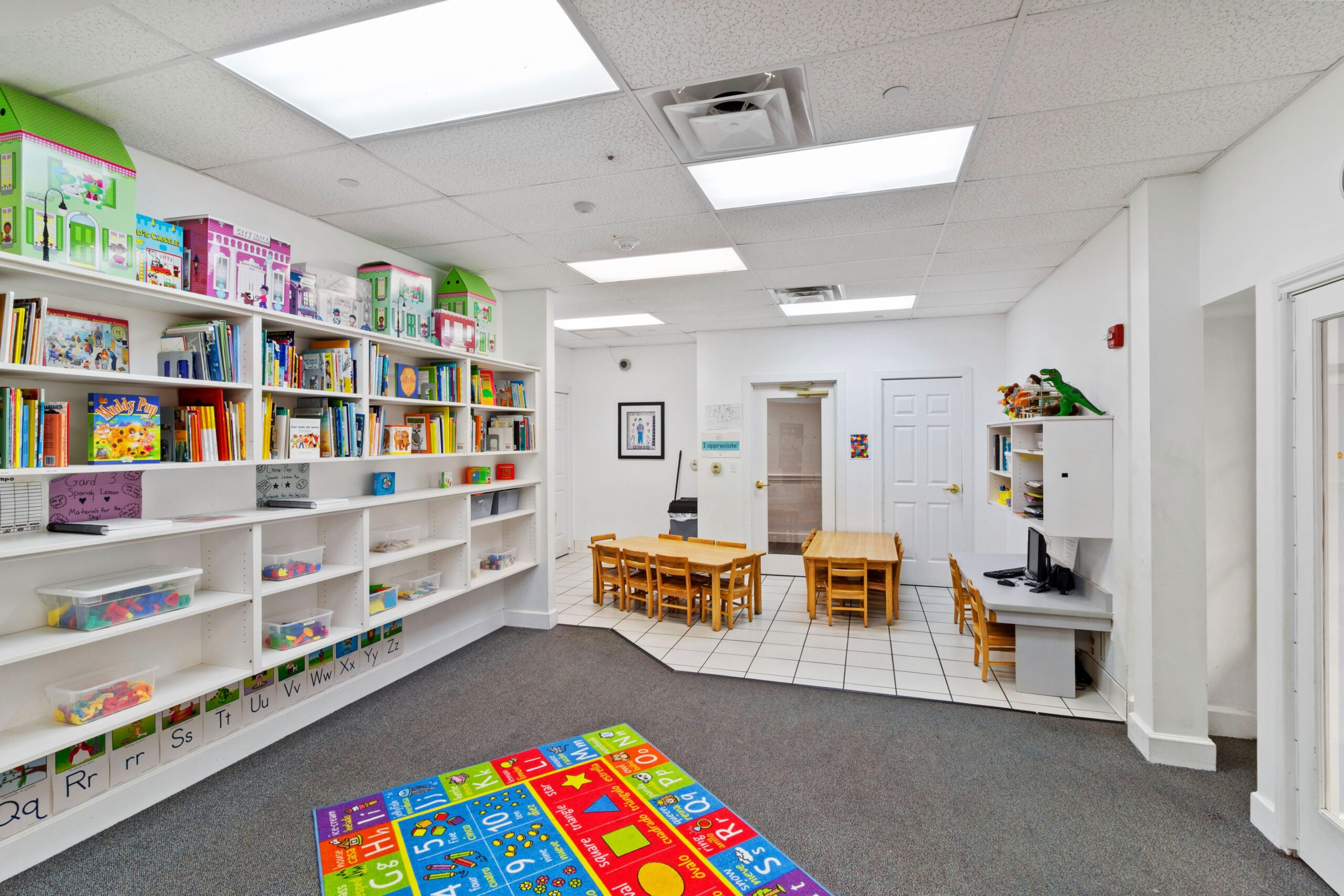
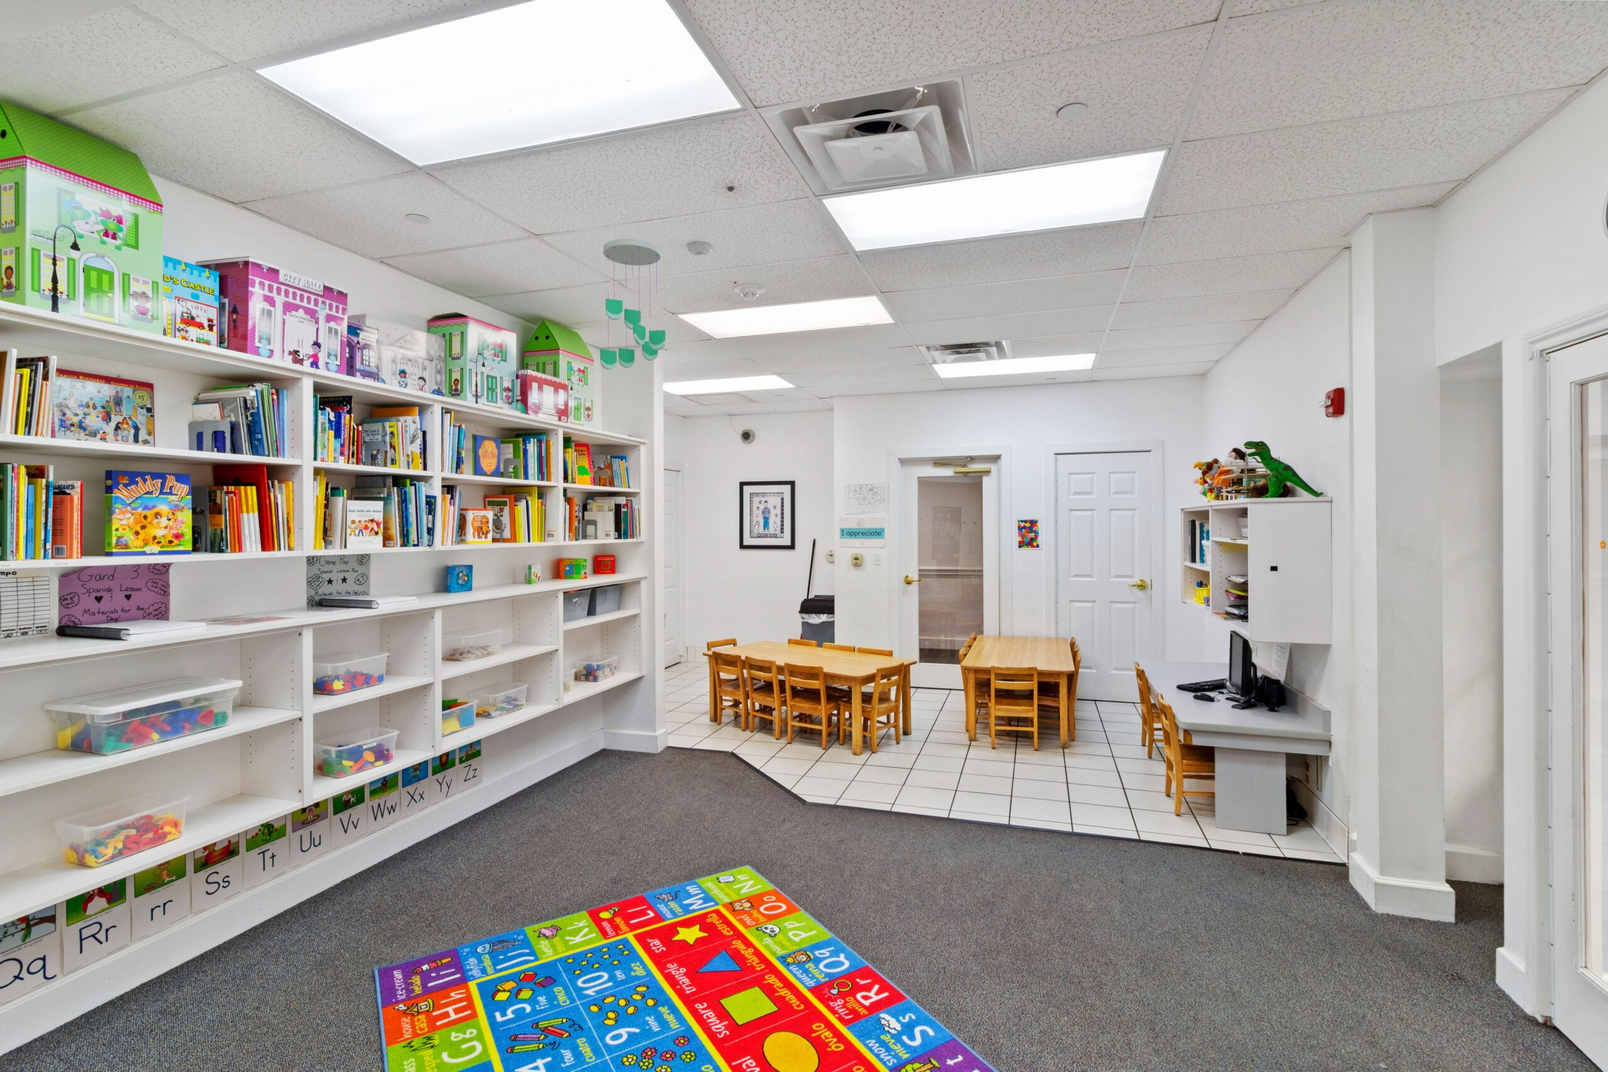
+ ceiling mobile (633, 310)
